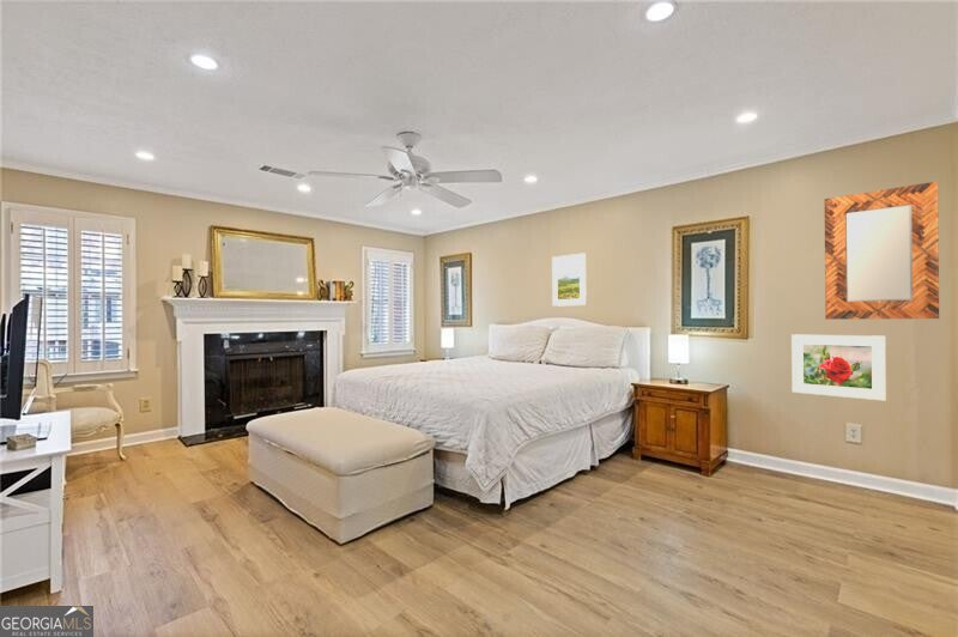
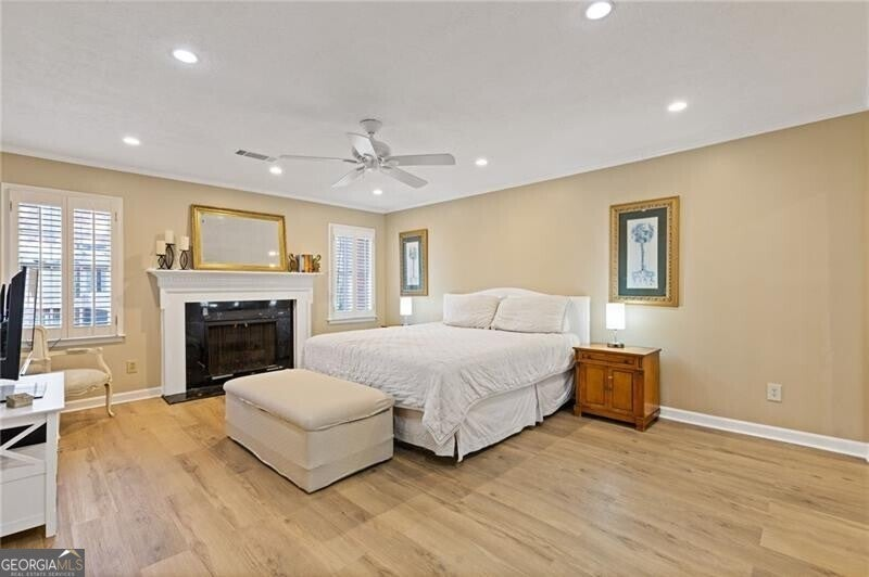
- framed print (568, 280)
- home mirror (878, 255)
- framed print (836, 365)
